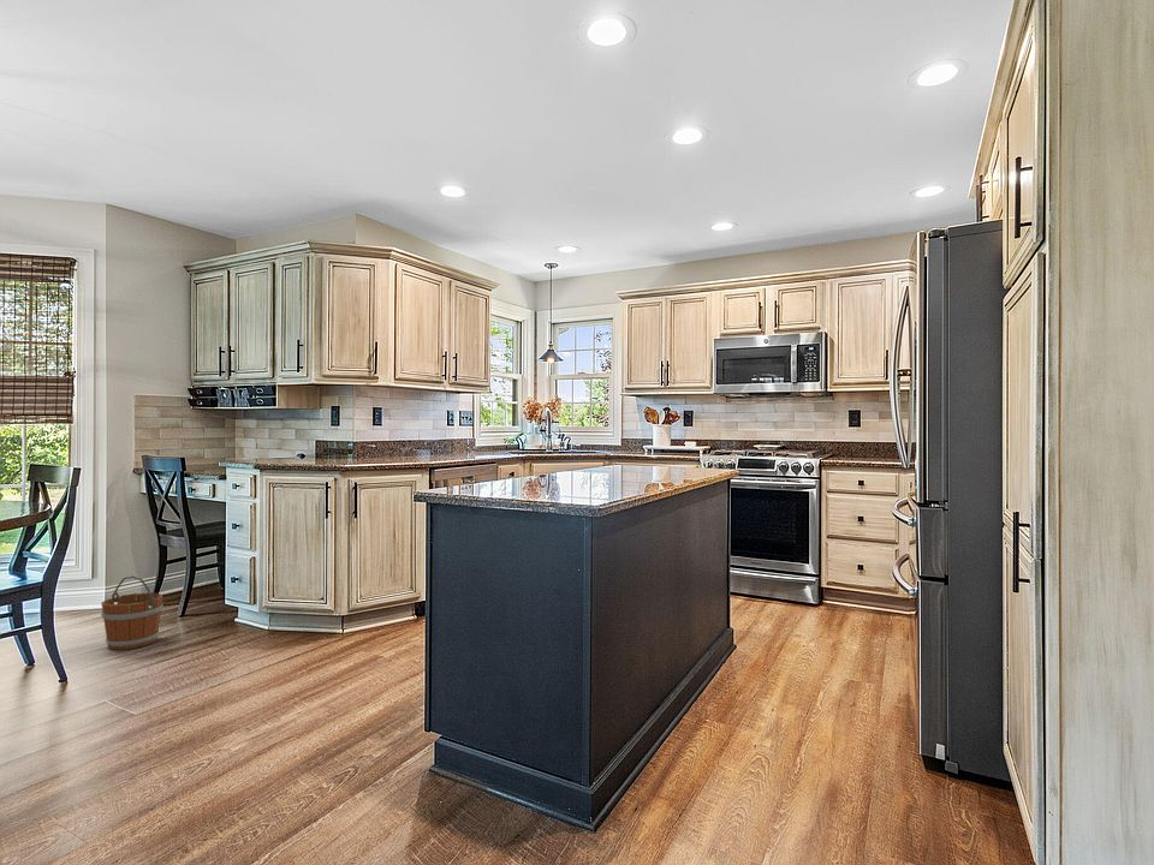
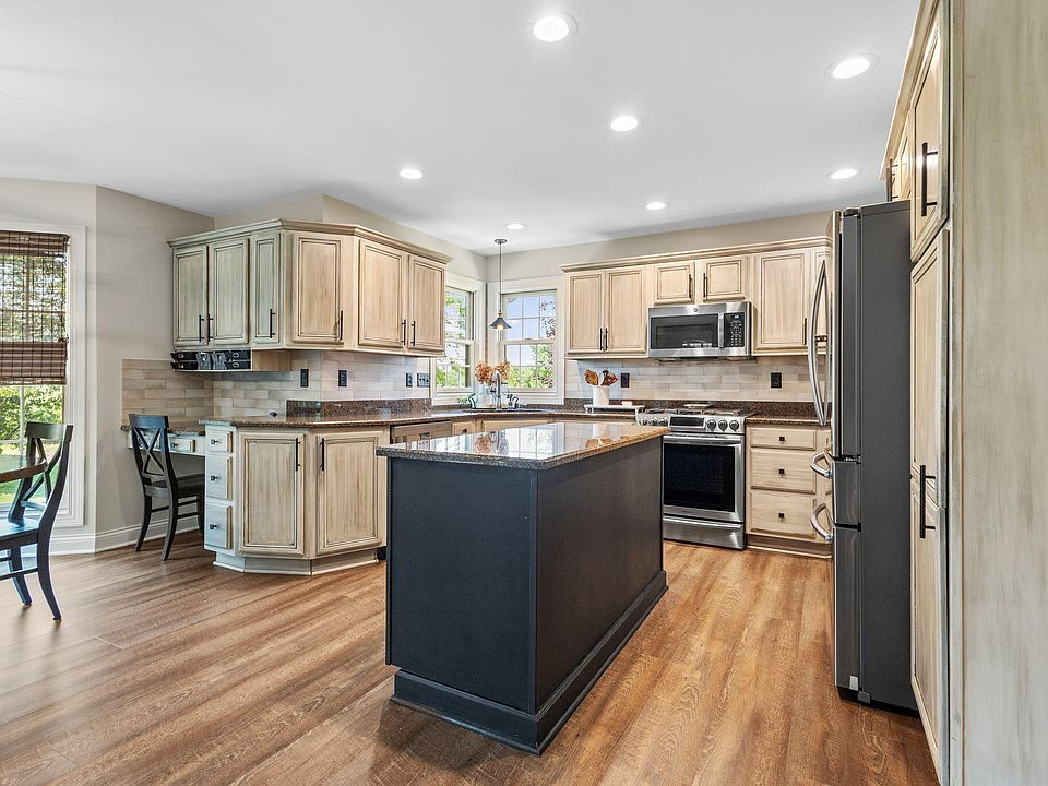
- wooden bucket (132, 609)
